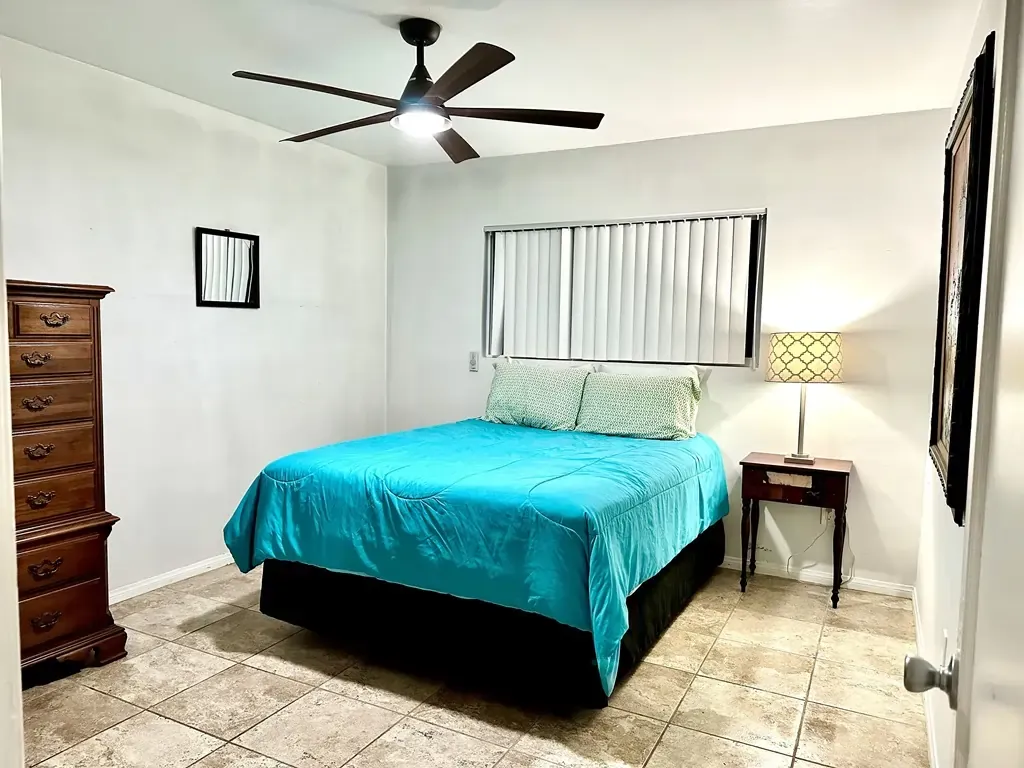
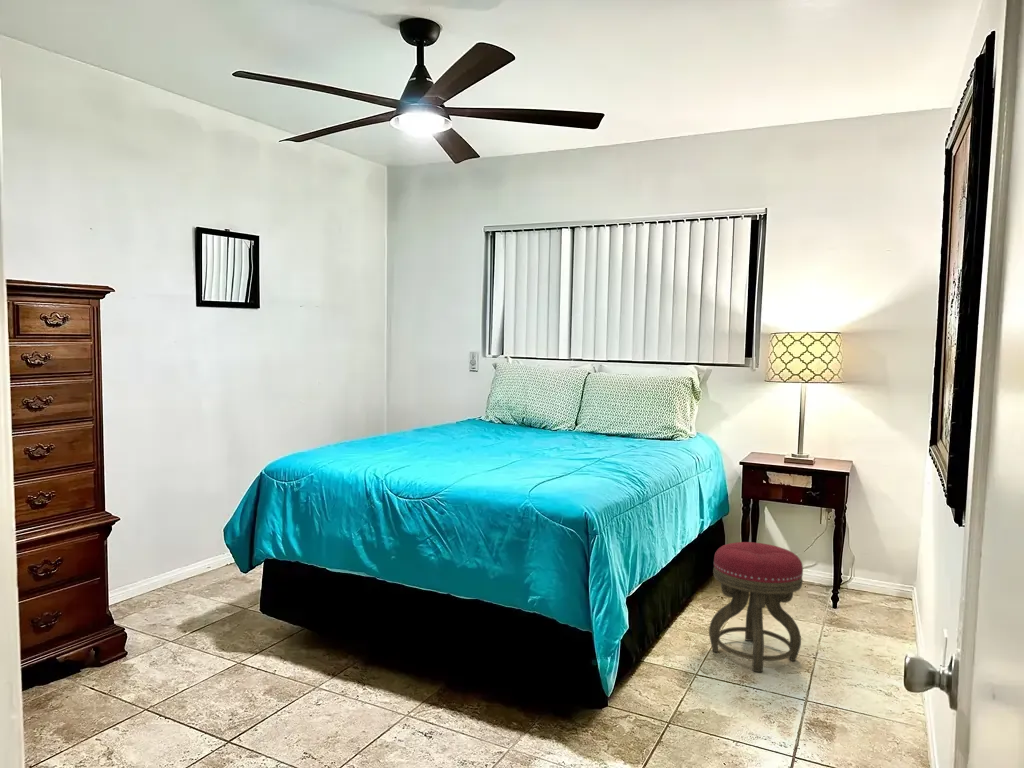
+ stool (755, 602)
